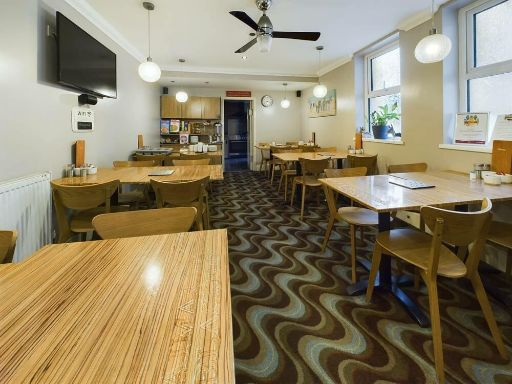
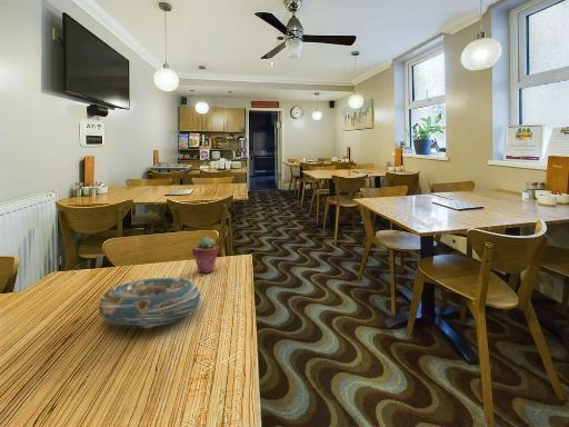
+ decorative bowl (152, 299)
+ potted succulent (206, 254)
